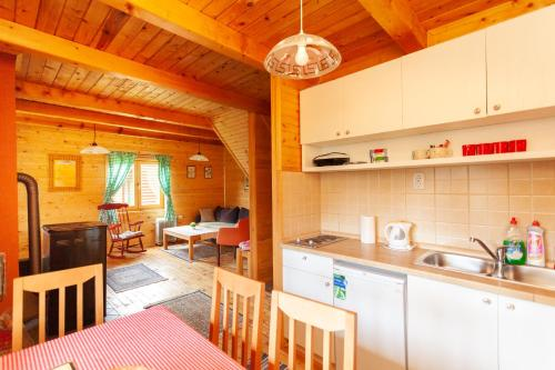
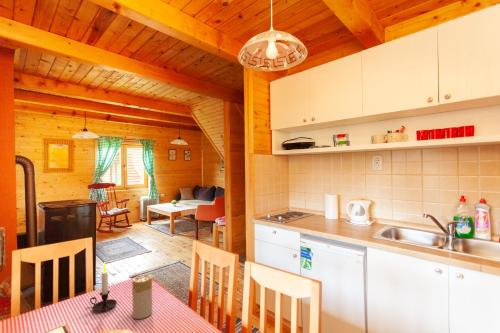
+ candle (102, 284)
+ candle (142, 295)
